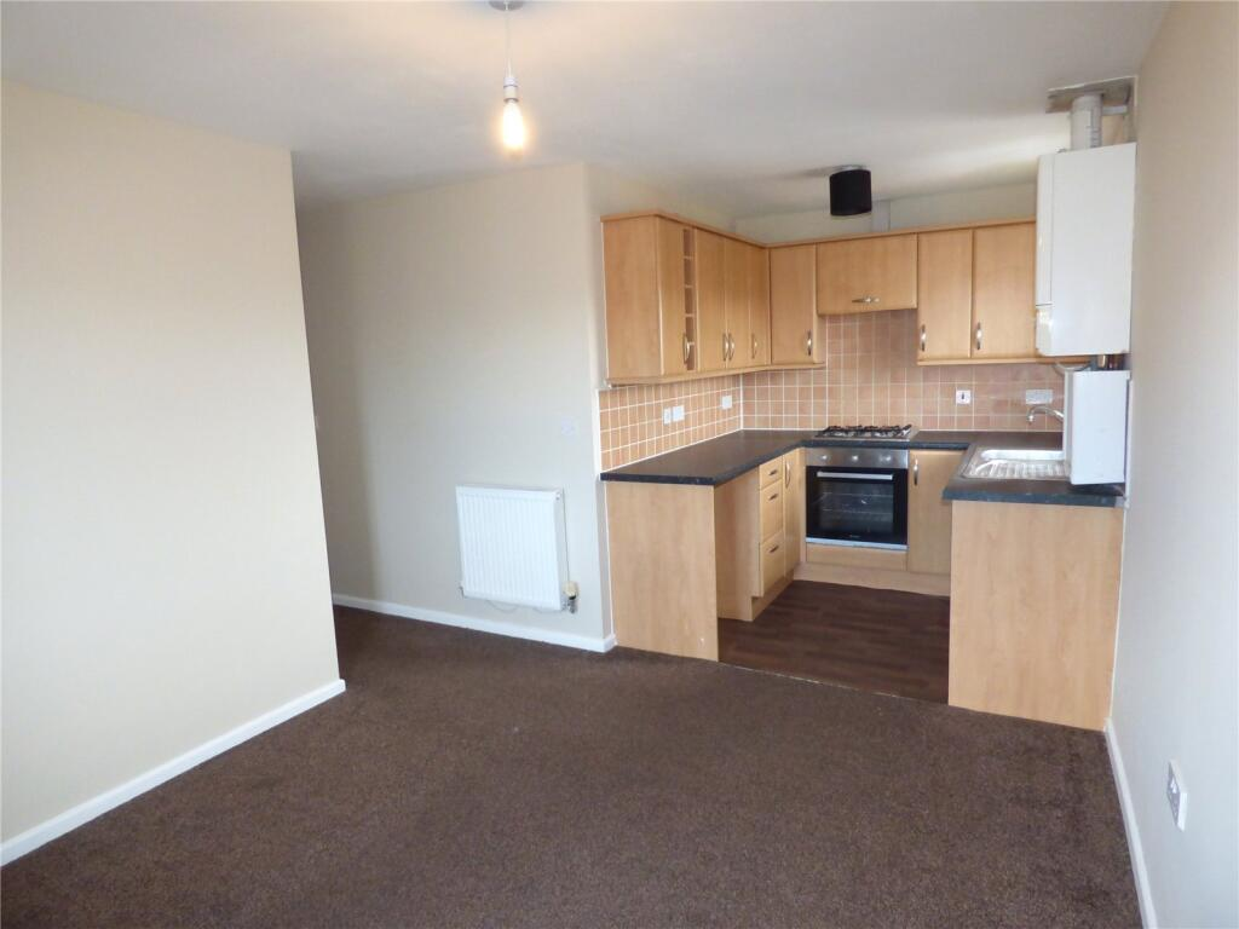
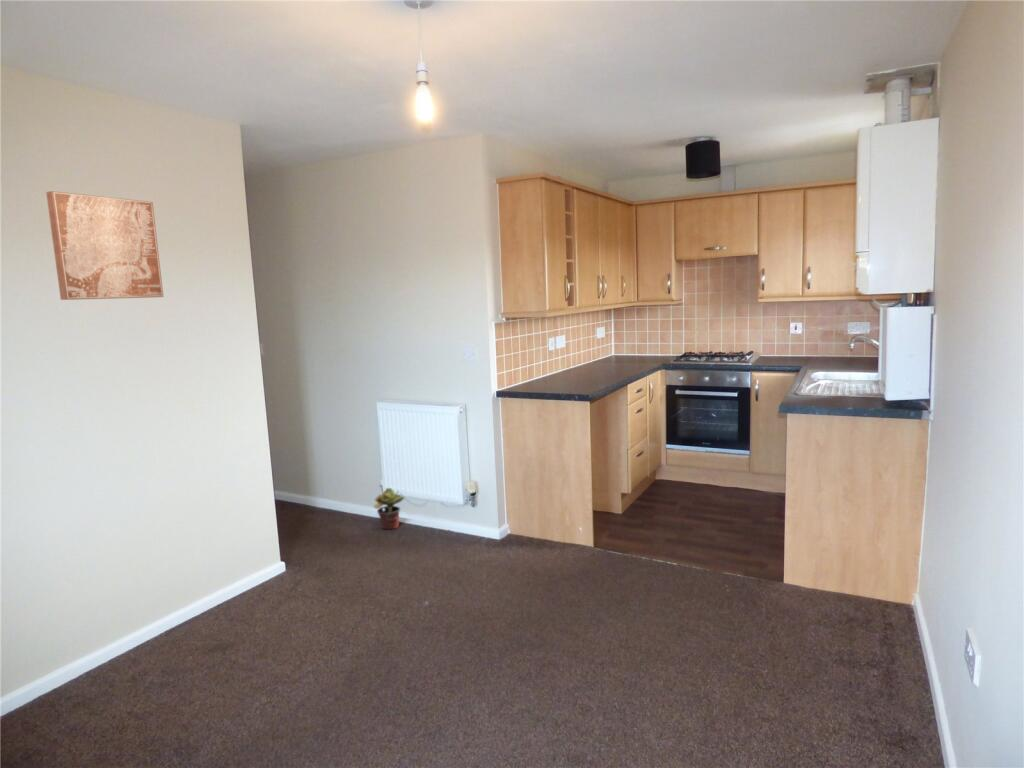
+ potted plant (389, 506)
+ wall art (109, 248)
